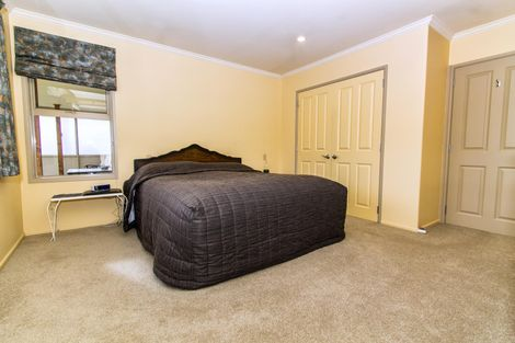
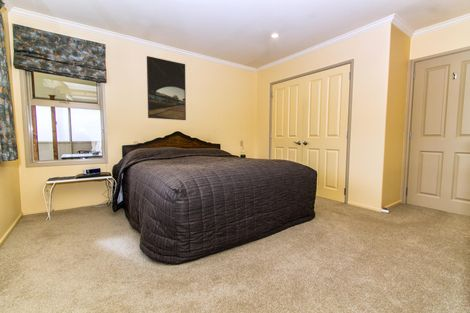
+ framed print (167, 89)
